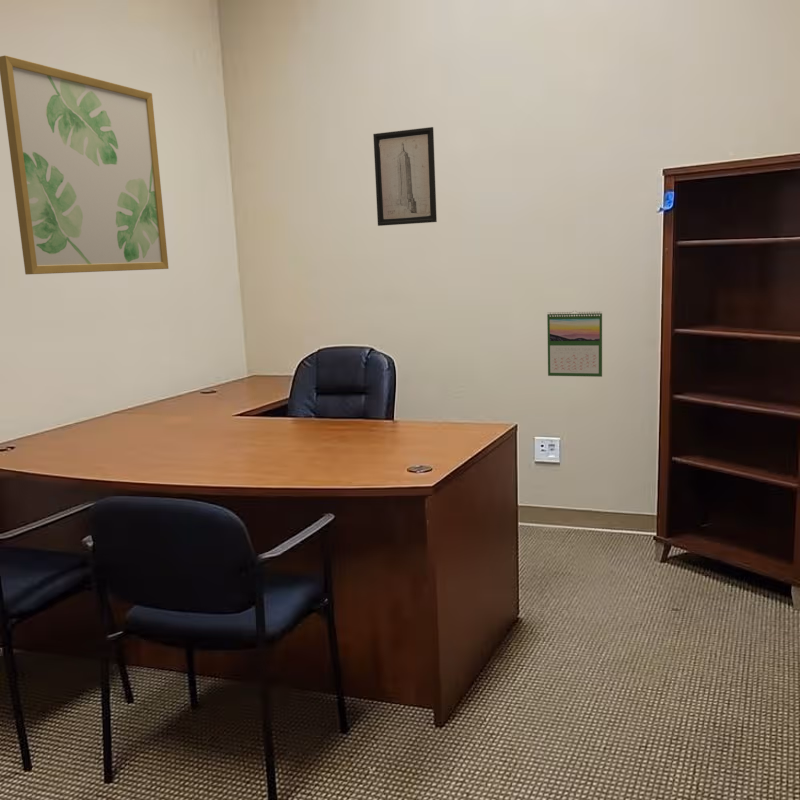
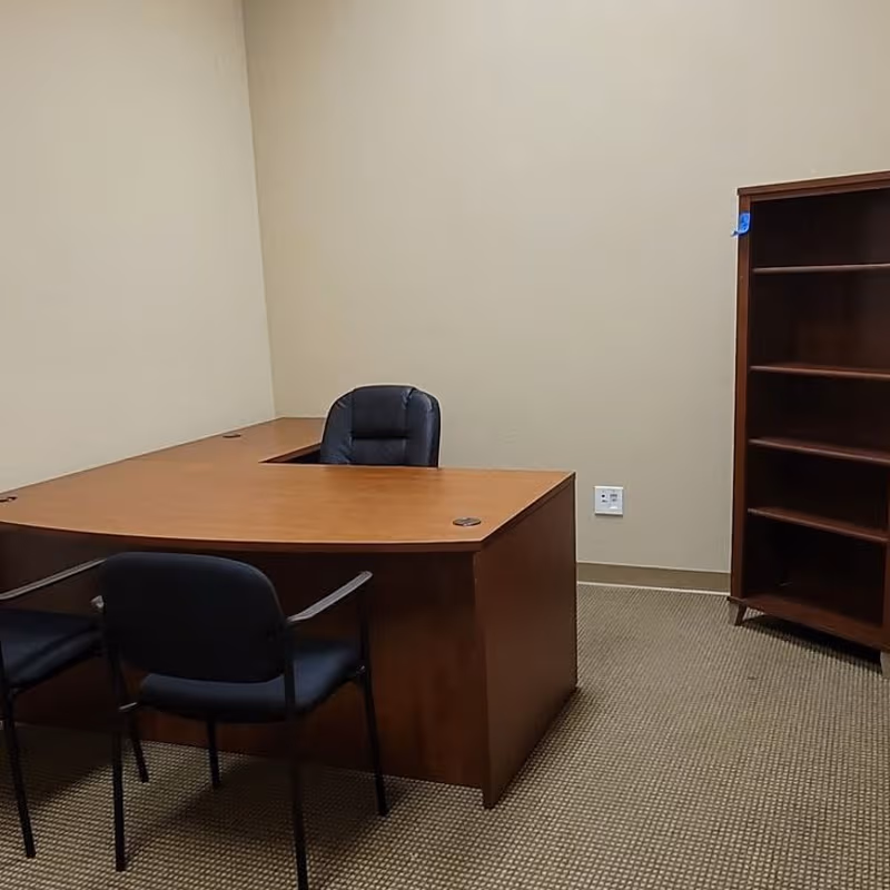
- calendar (574, 343)
- wall art (404, 177)
- wall art (94, 176)
